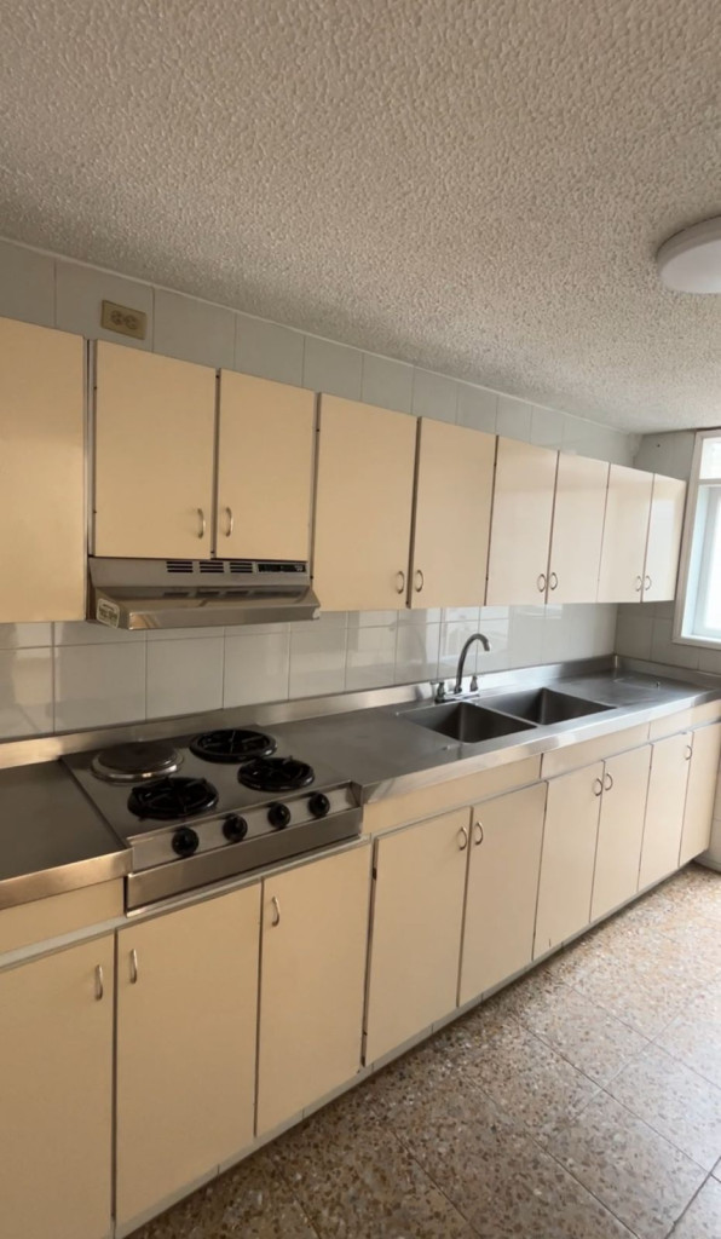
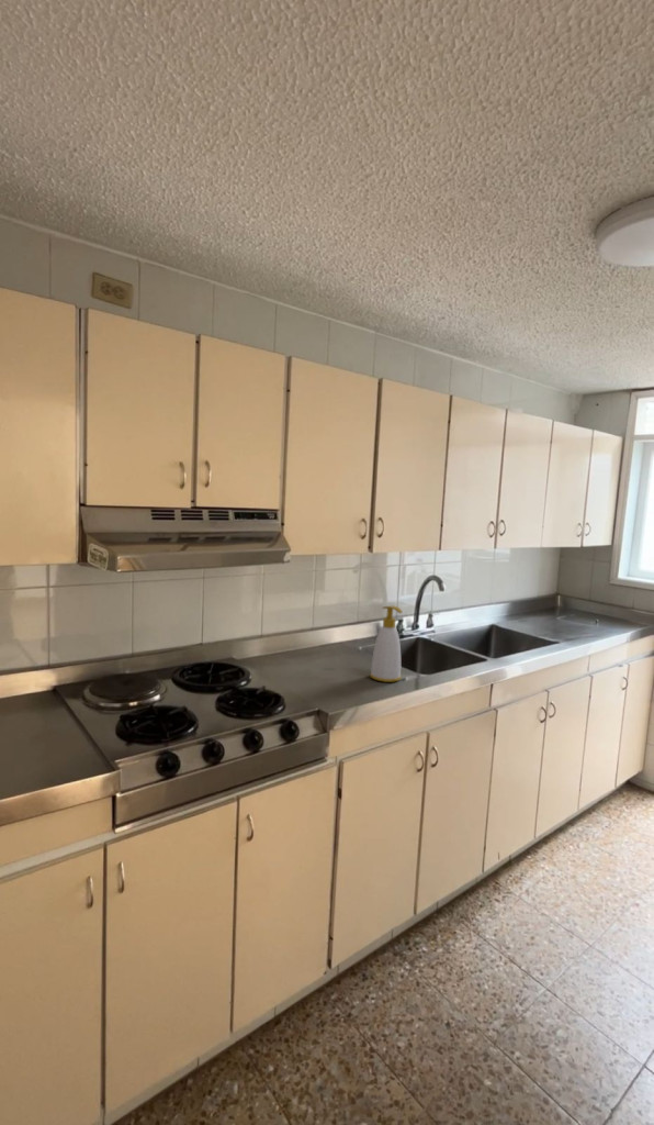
+ soap bottle (387, 642)
